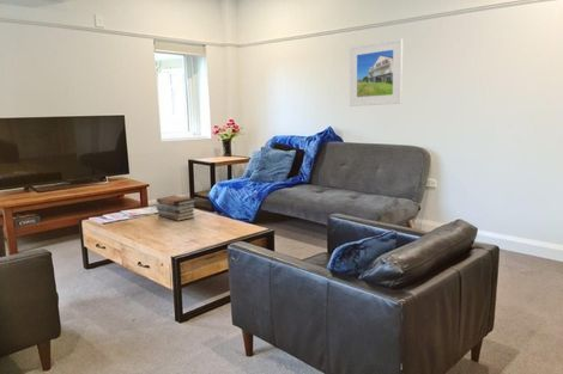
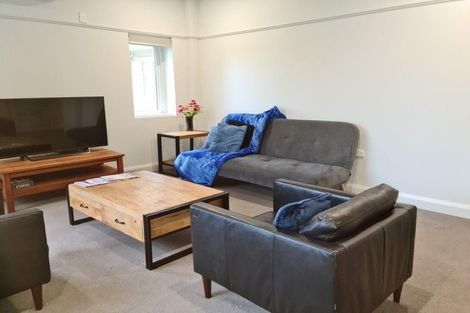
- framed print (374, 74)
- book stack (176, 207)
